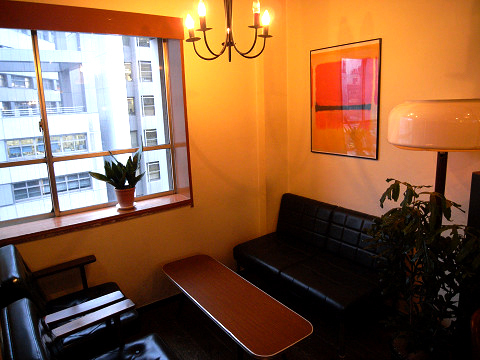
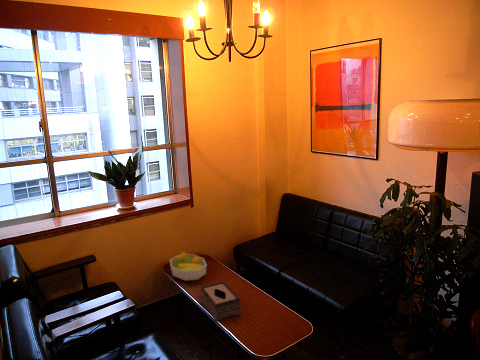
+ fruit bowl (187, 265)
+ tissue box (220, 300)
